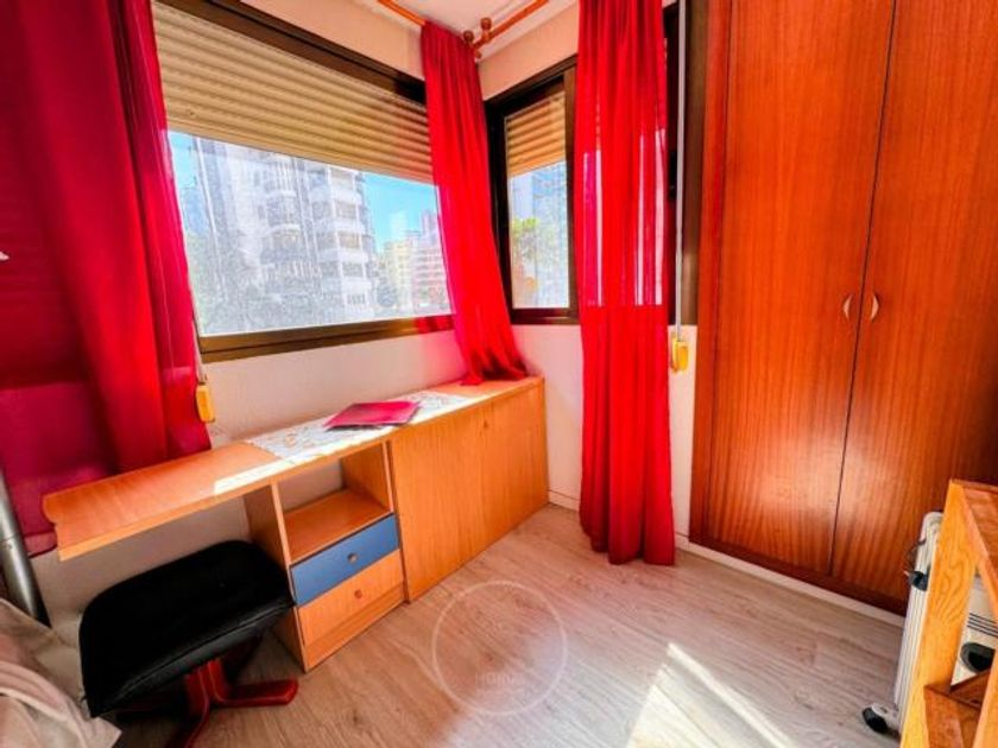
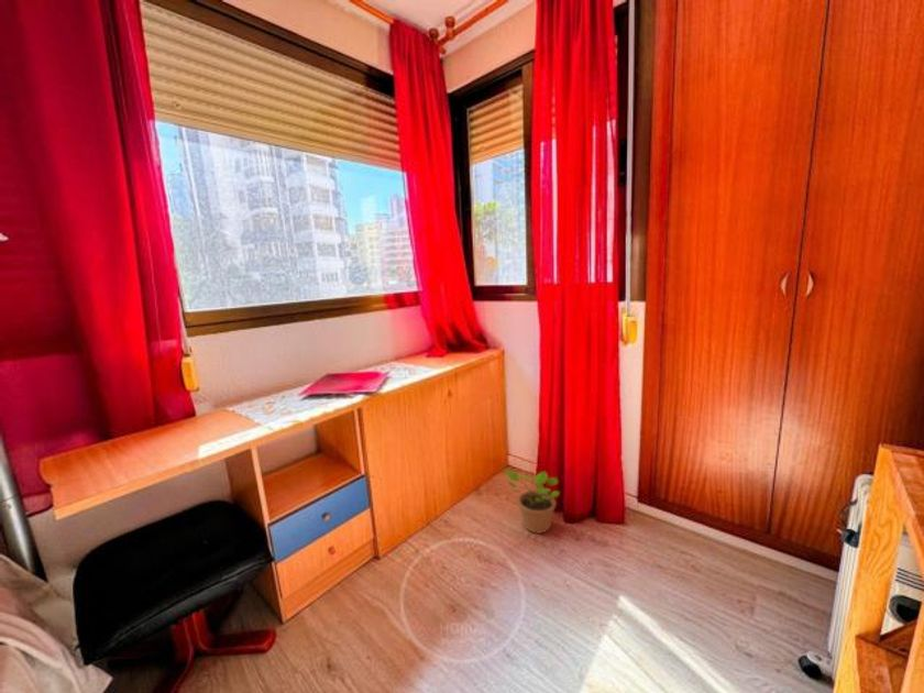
+ potted plant (535, 494)
